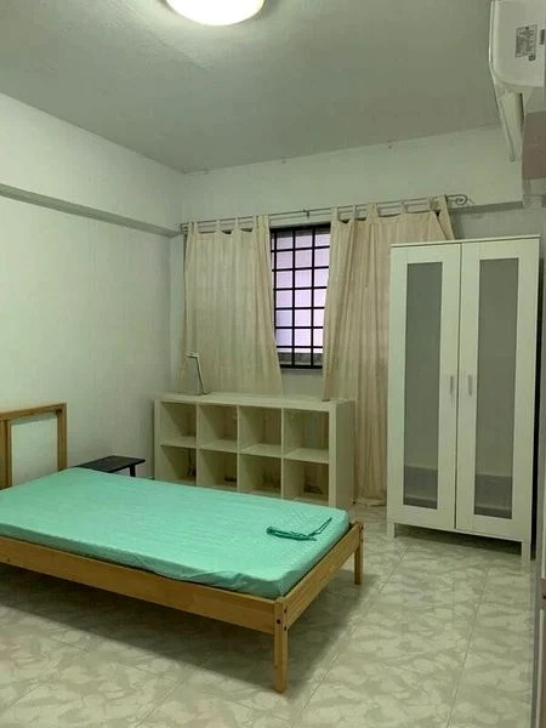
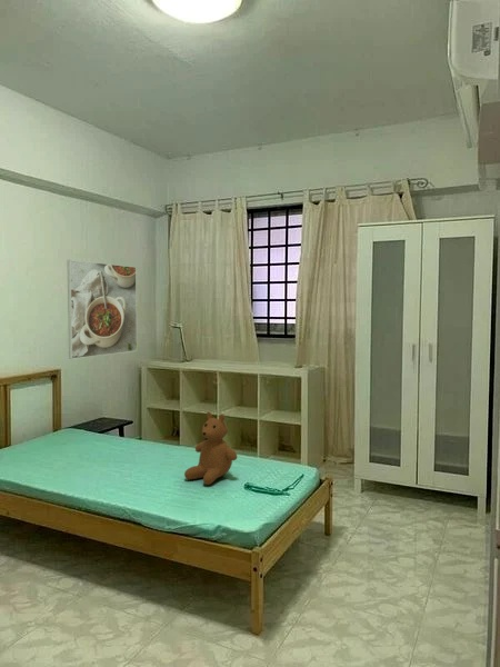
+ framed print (104, 309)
+ teddy bear (209, 446)
